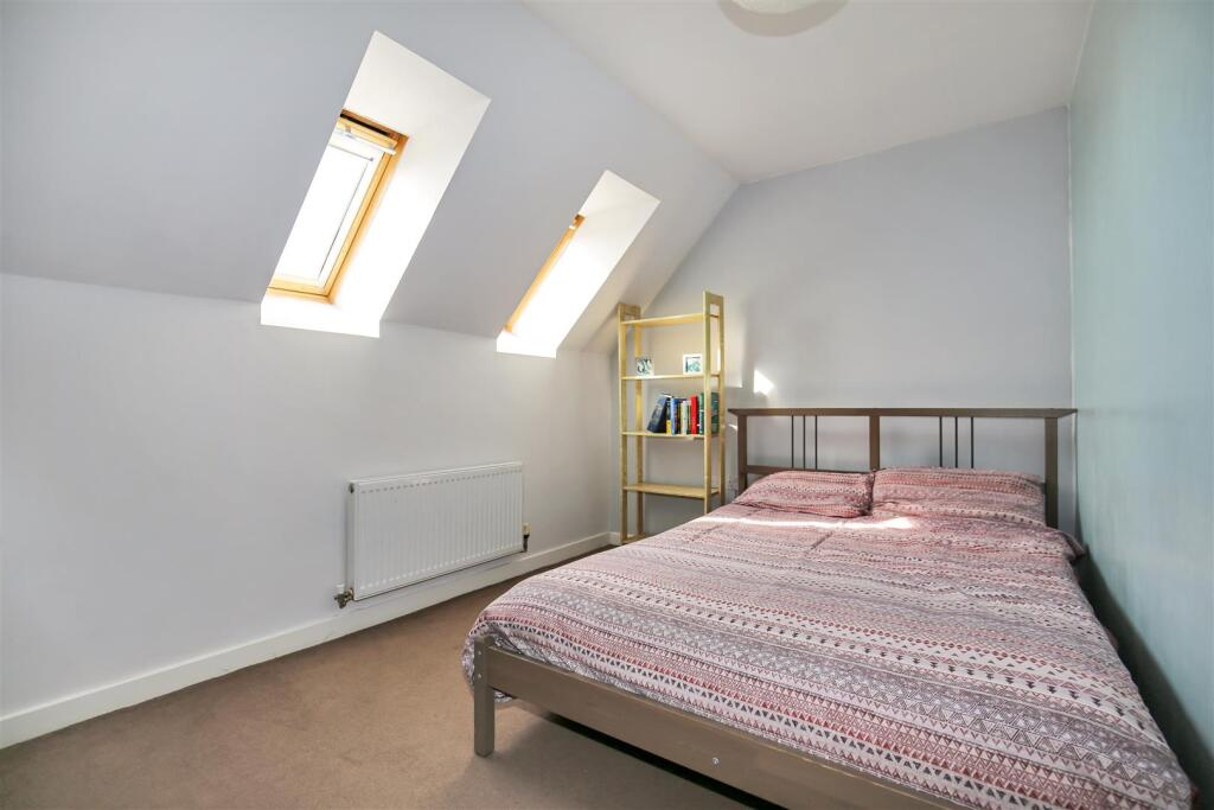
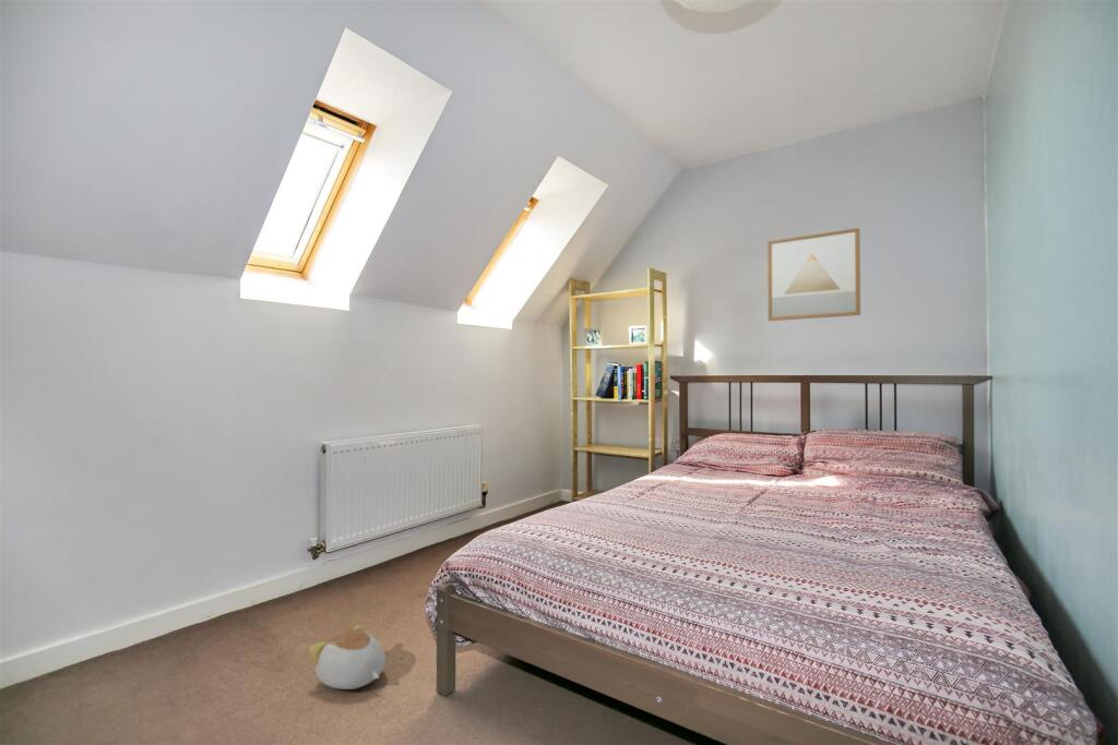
+ wall art (811, 276)
+ plush toy (355, 659)
